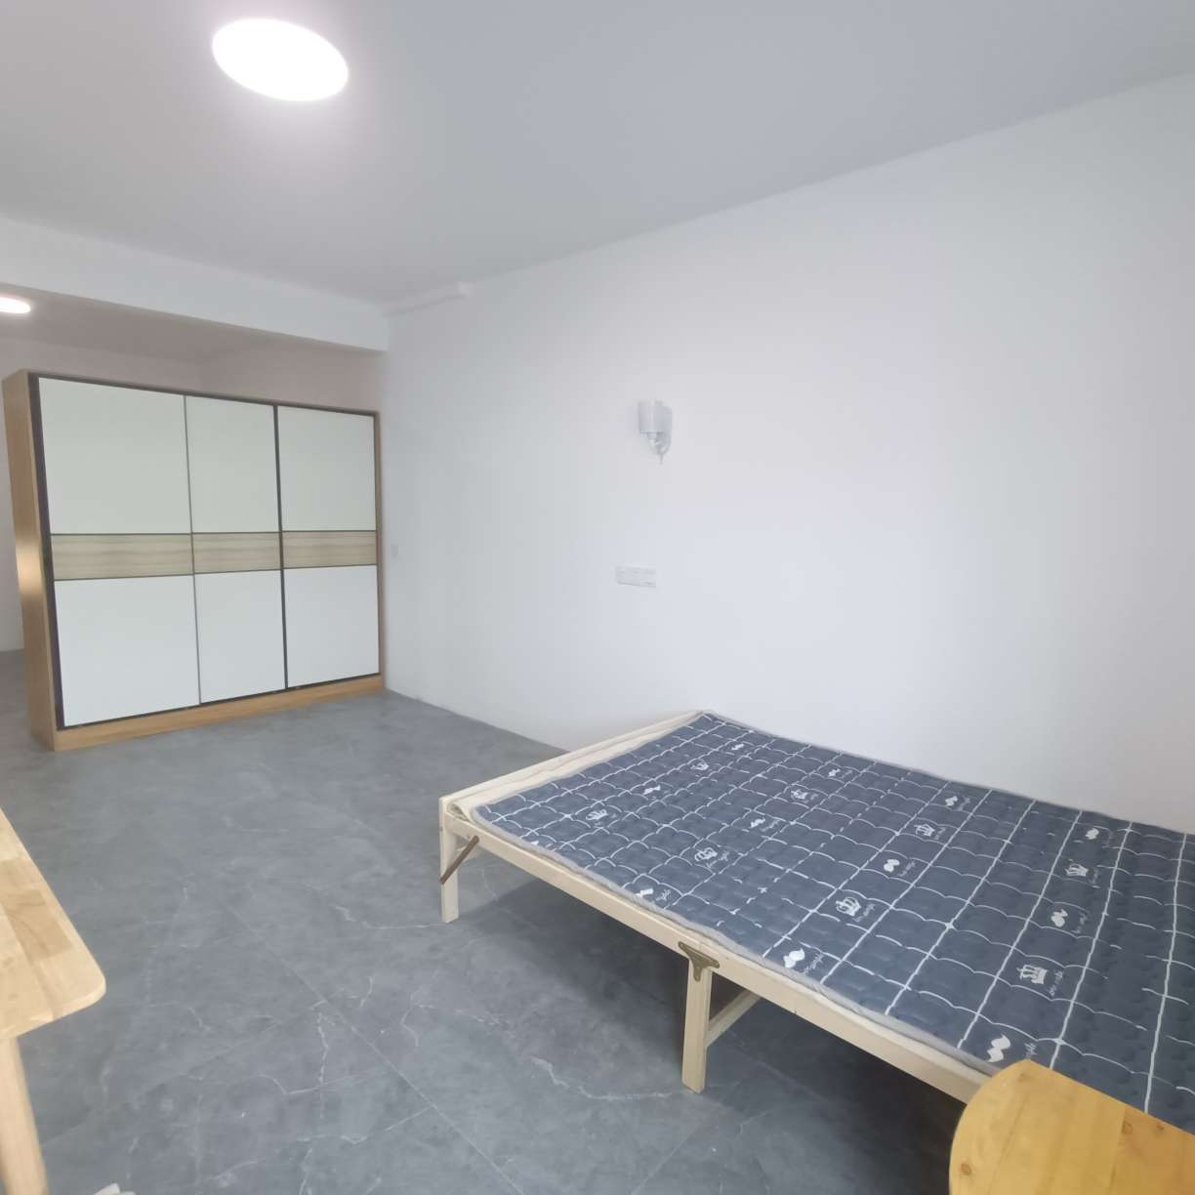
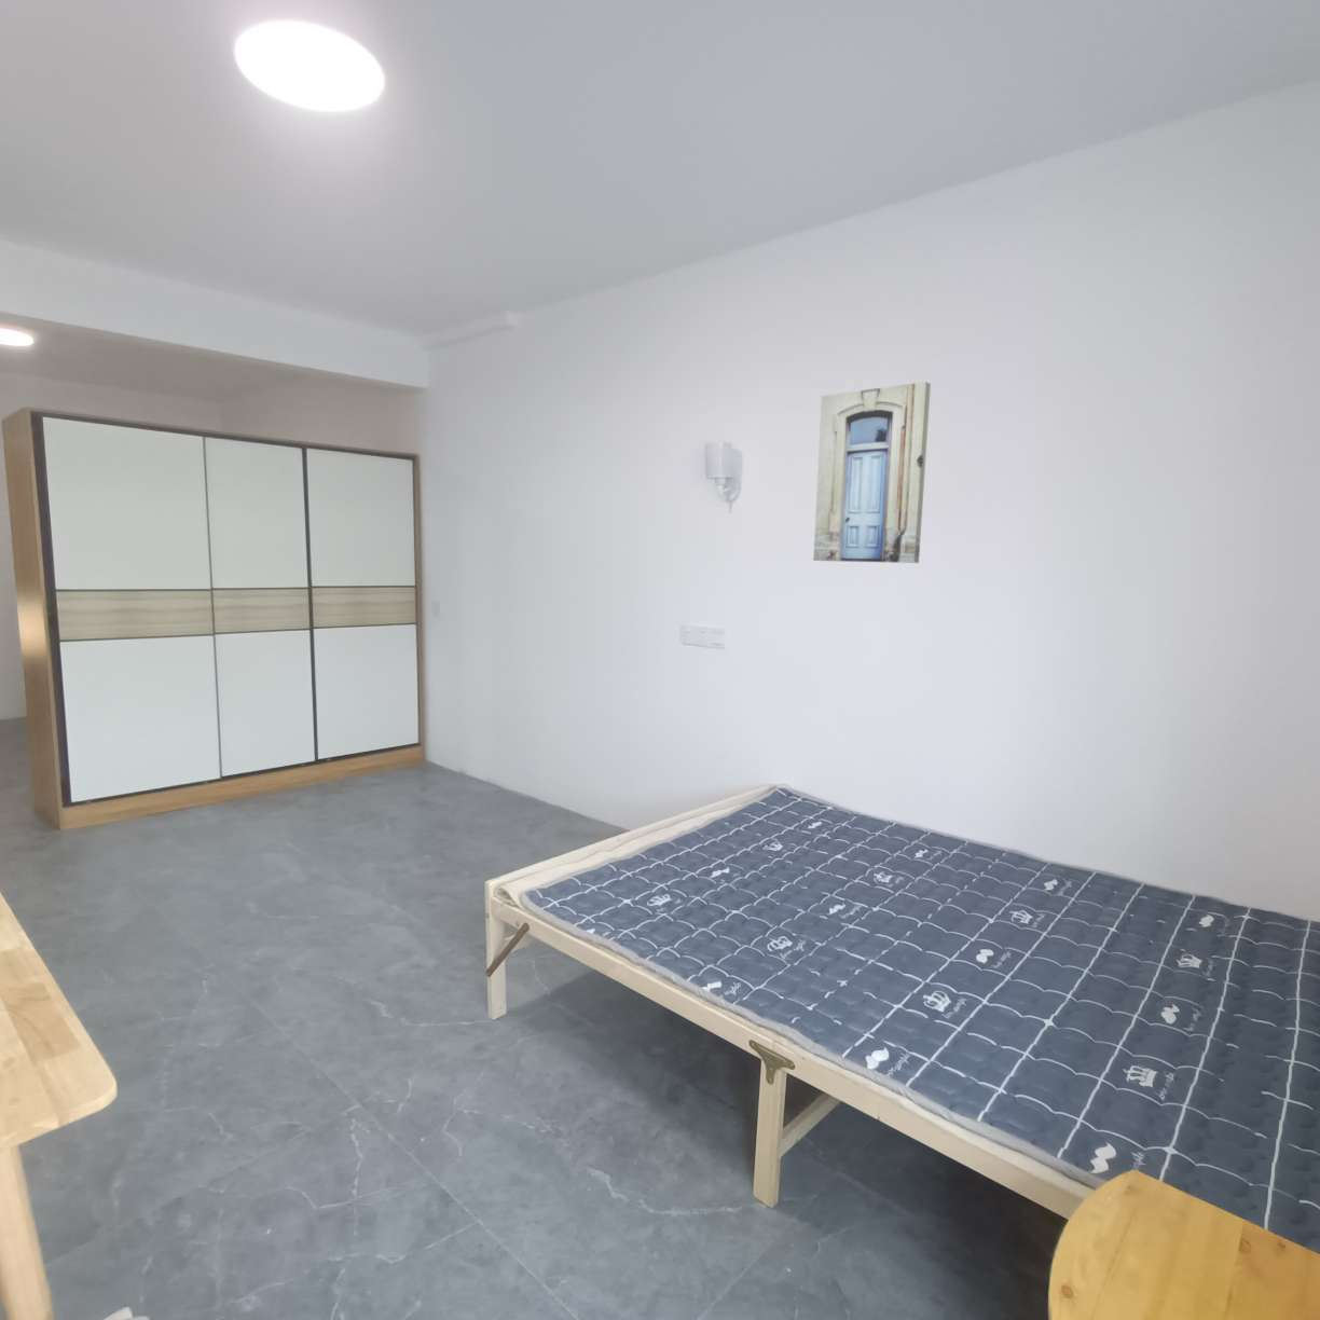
+ wall art (868, 476)
